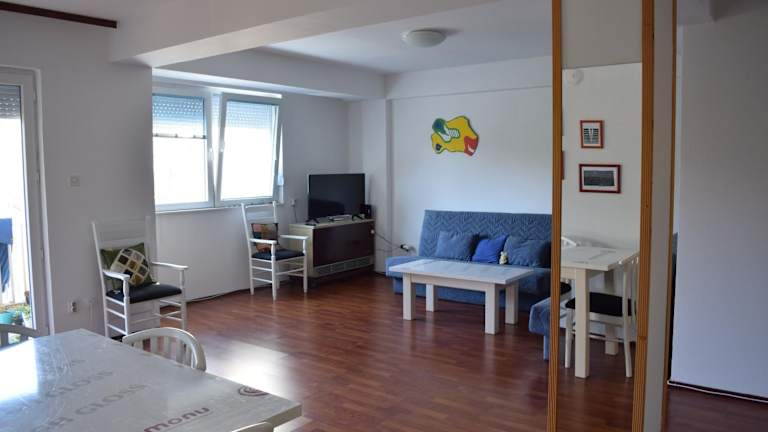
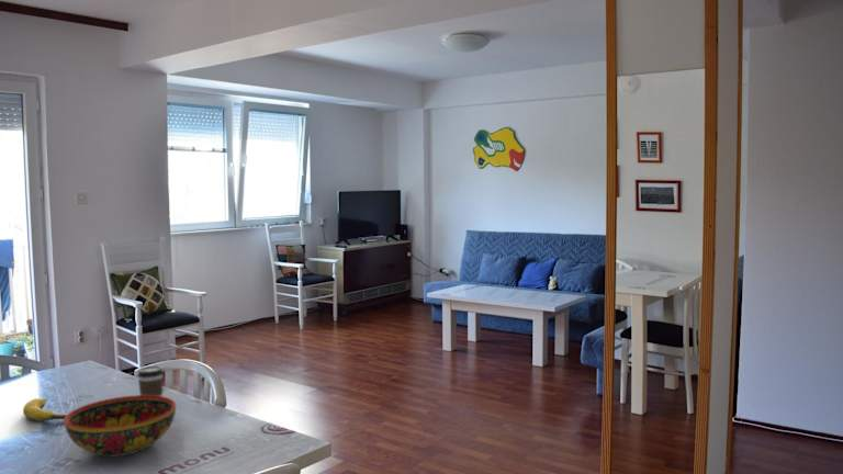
+ banana (44, 409)
+ bowl (122, 429)
+ coffee cup (150, 387)
